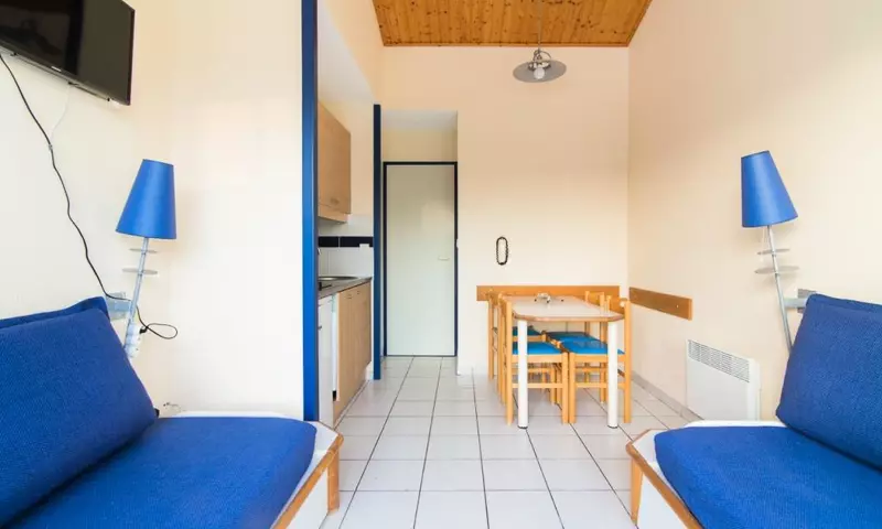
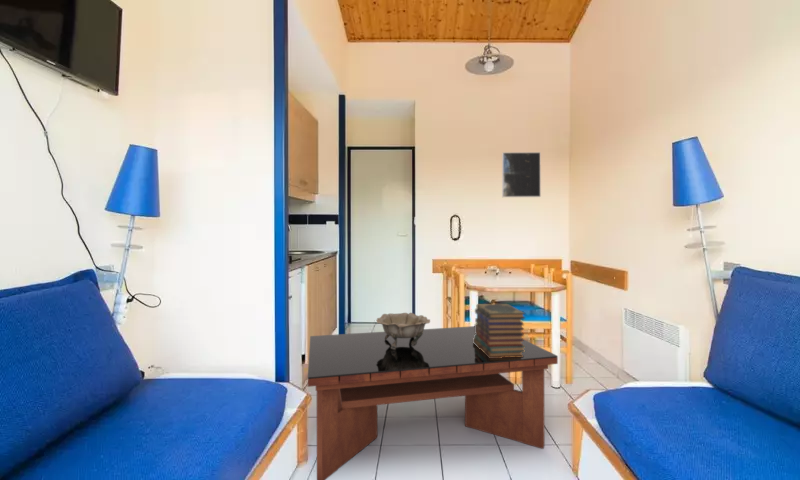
+ coffee table (422, 388)
+ decorative bowl (403, 329)
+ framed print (521, 174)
+ book stack (498, 328)
